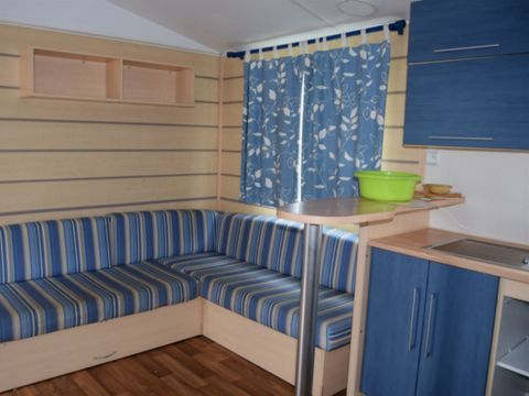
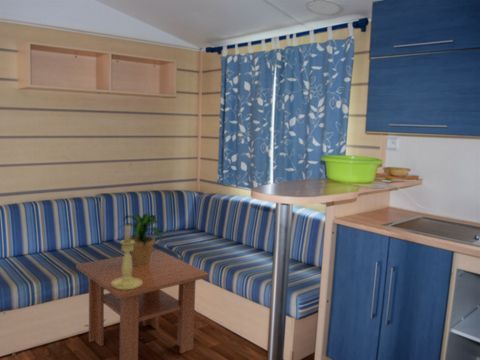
+ potted plant (141, 239)
+ candle holder (127, 254)
+ coffee table (141, 307)
